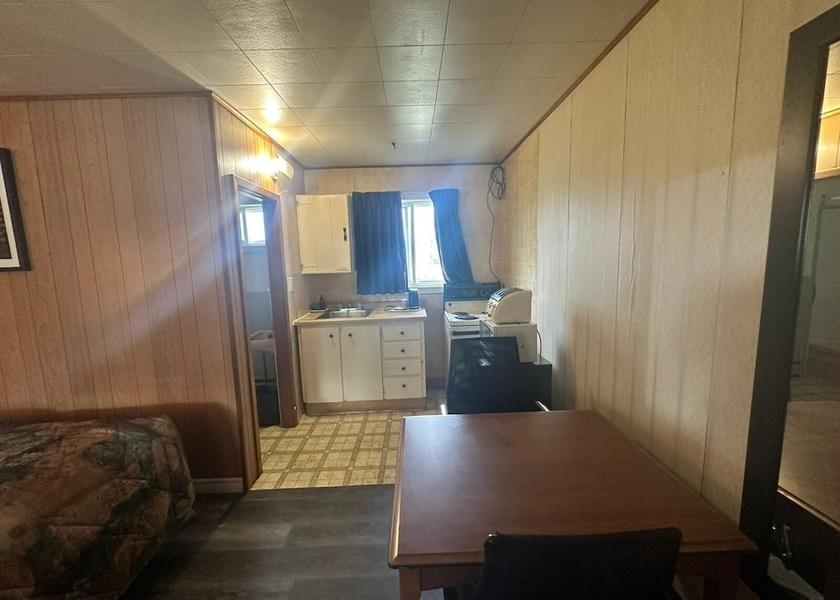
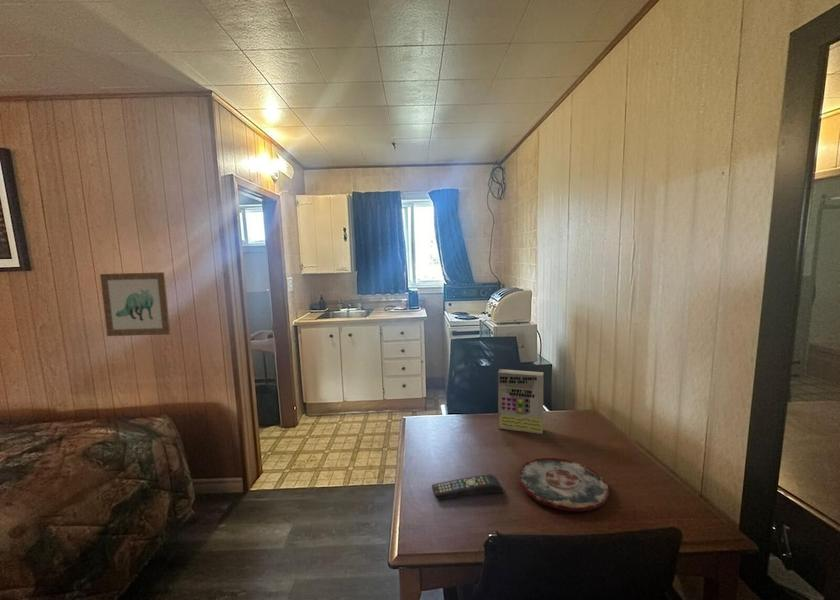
+ wall art (135, 304)
+ plate (561, 482)
+ remote control (467, 487)
+ cereal box (520, 400)
